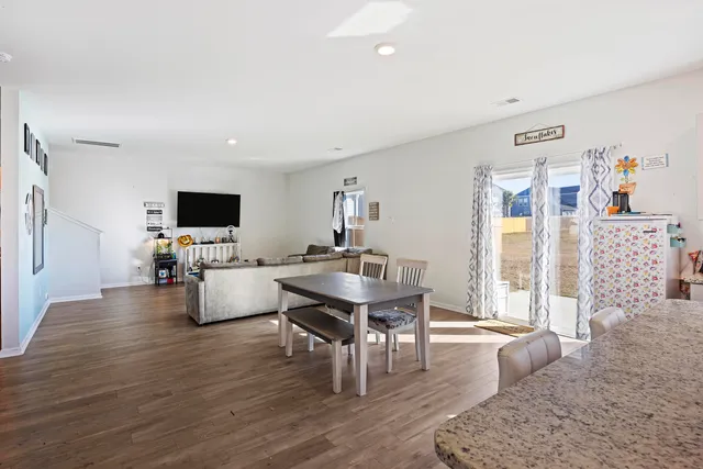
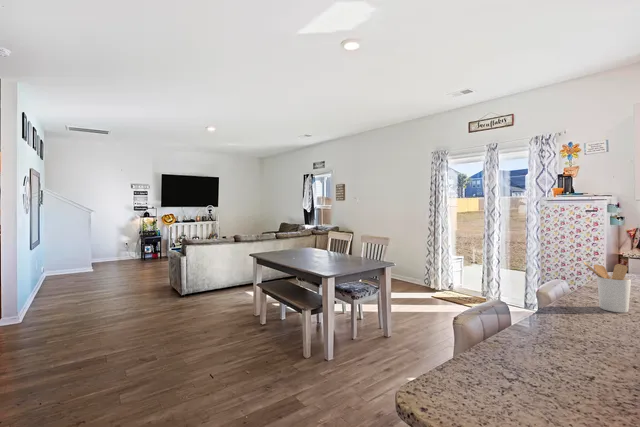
+ utensil holder (605, 285)
